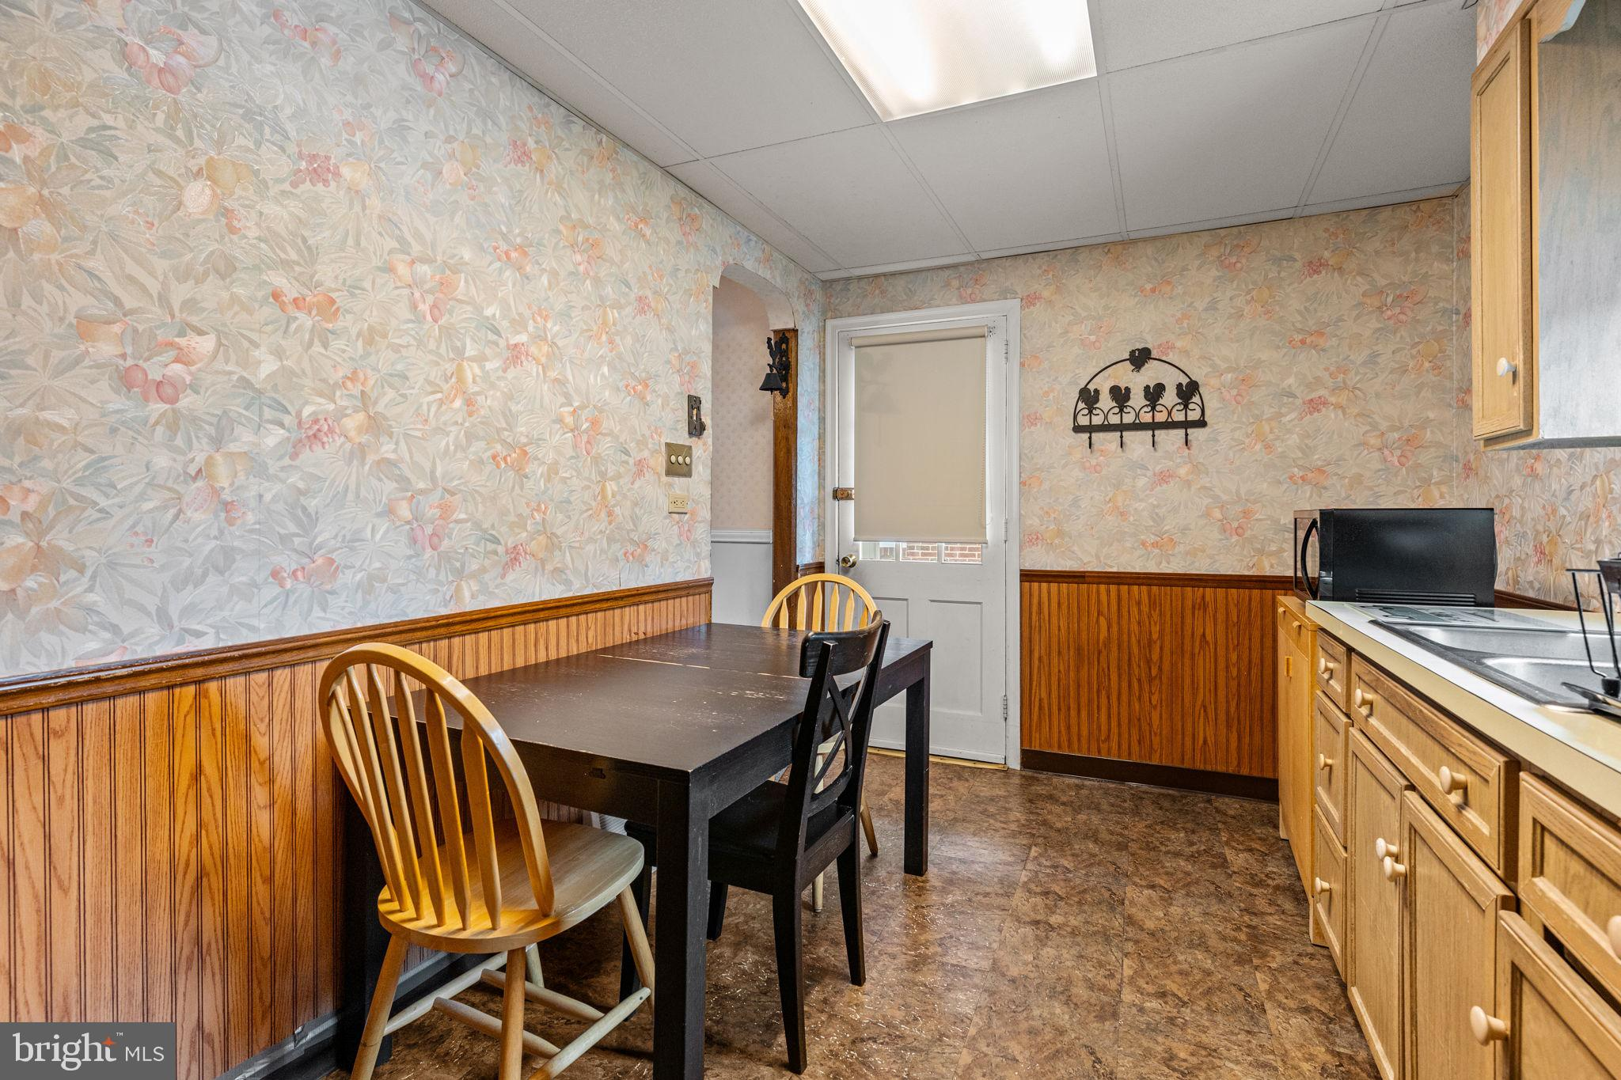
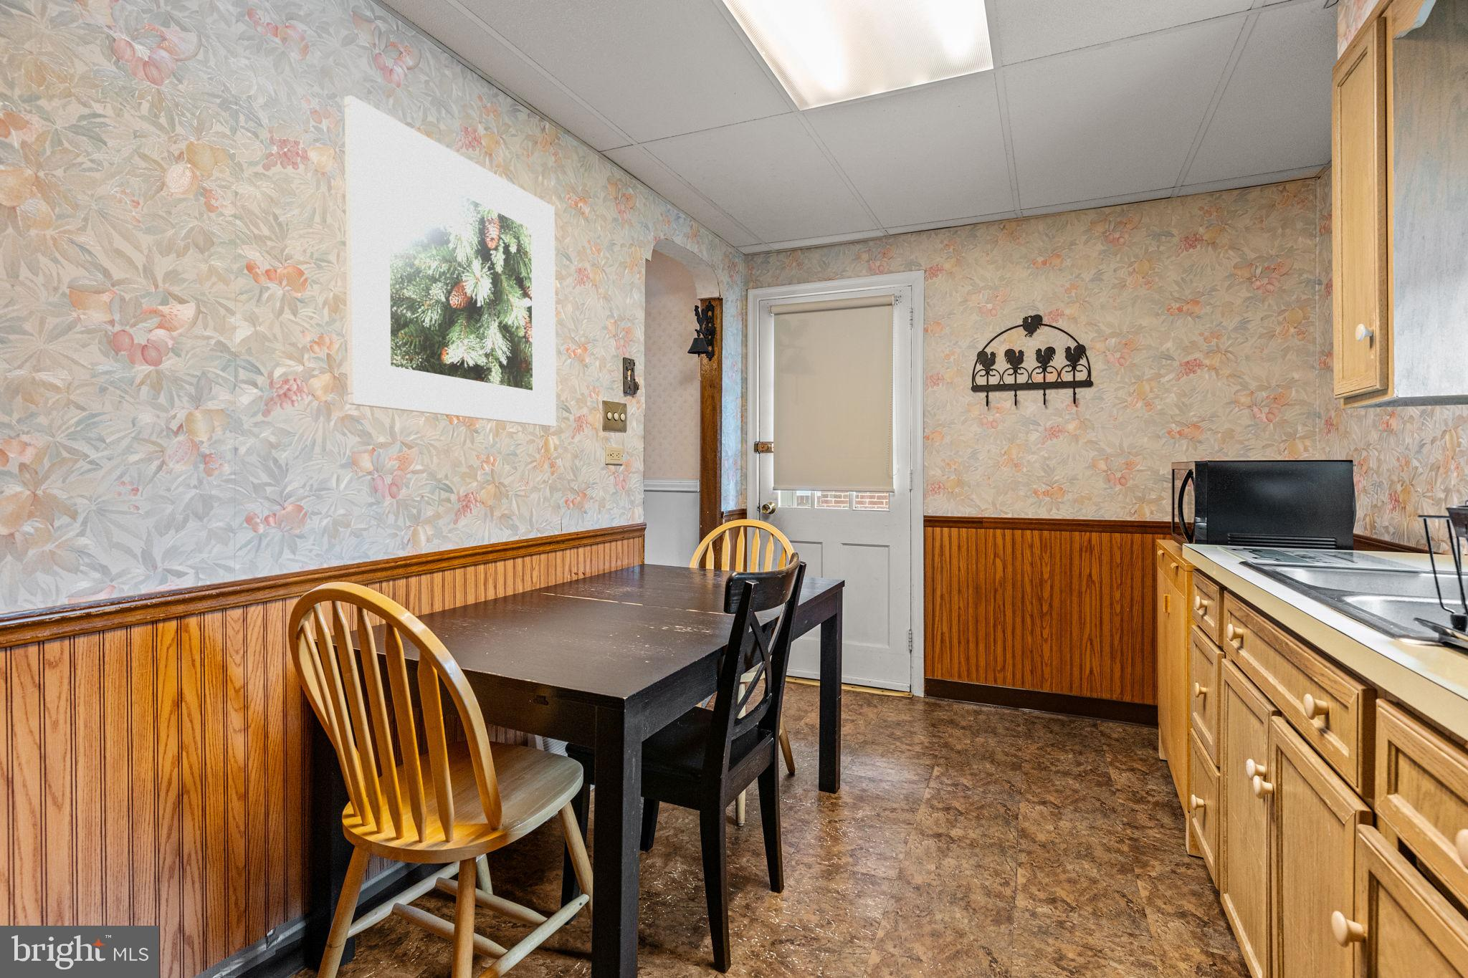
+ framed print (468, 289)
